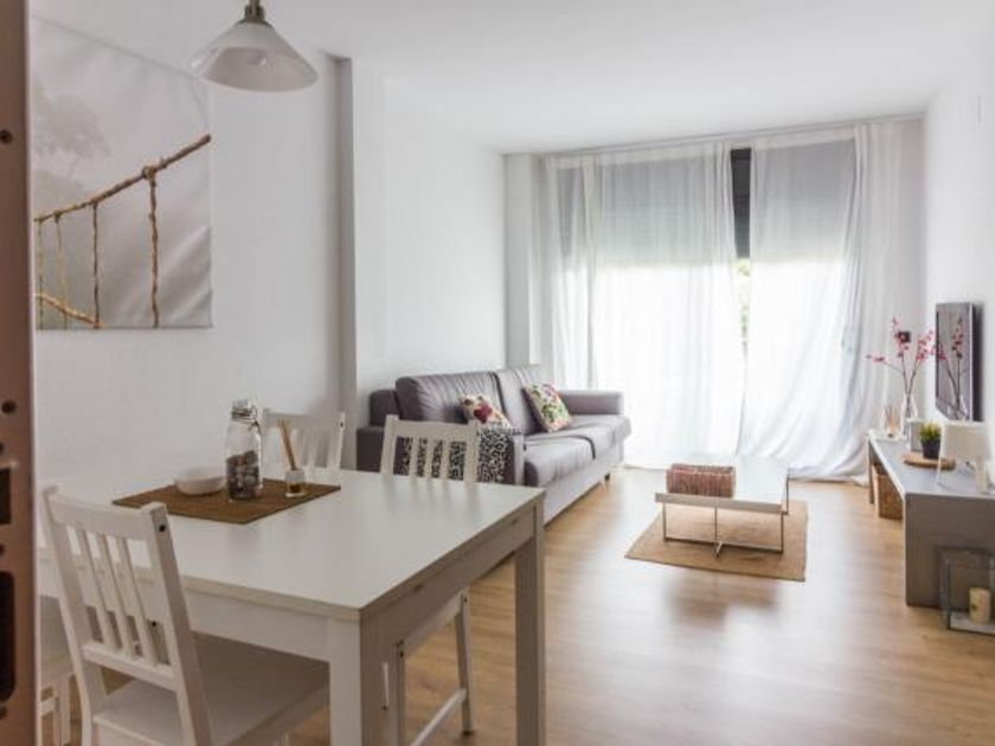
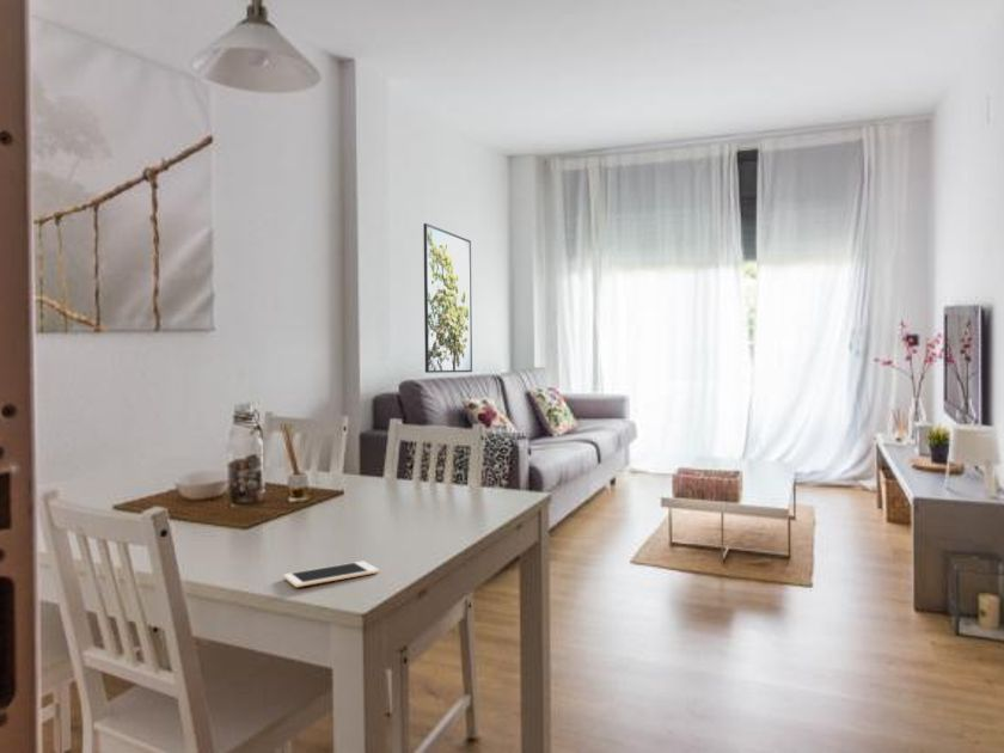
+ cell phone (331, 573)
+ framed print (449, 302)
